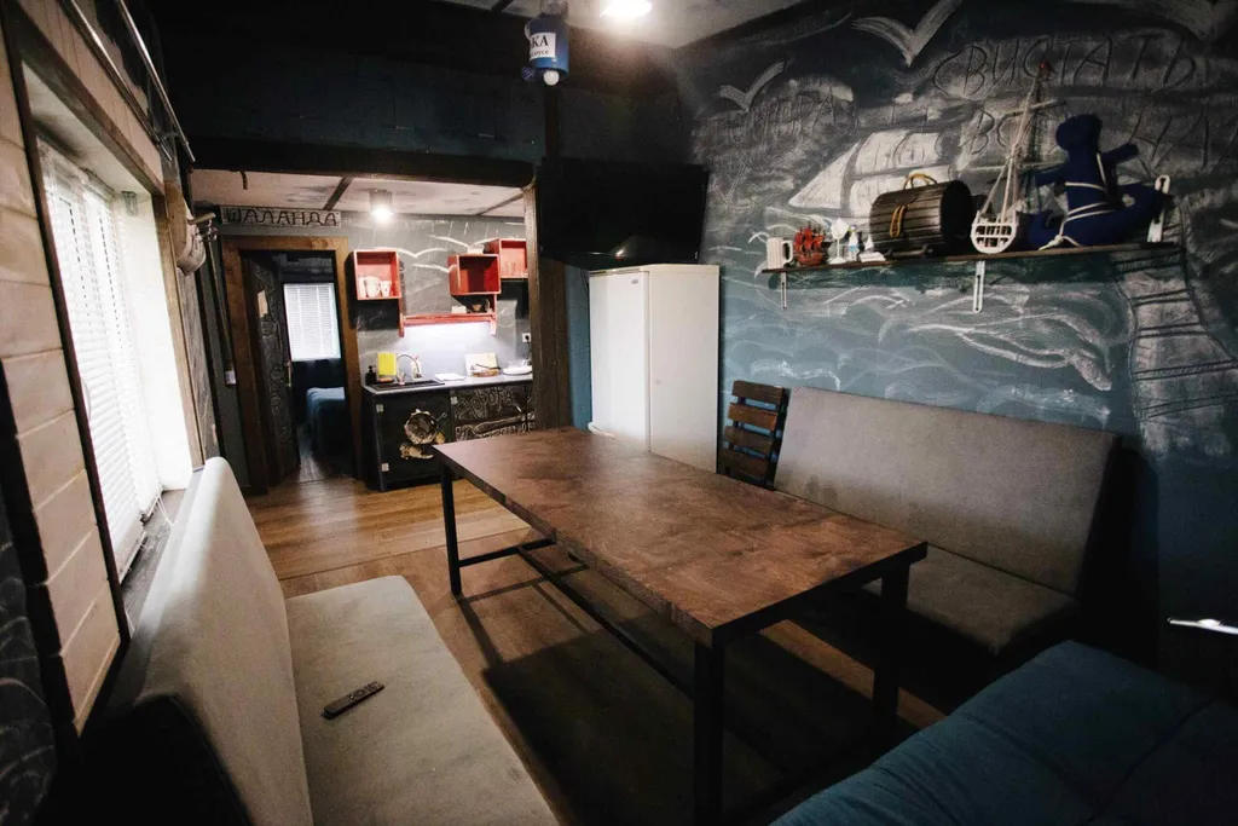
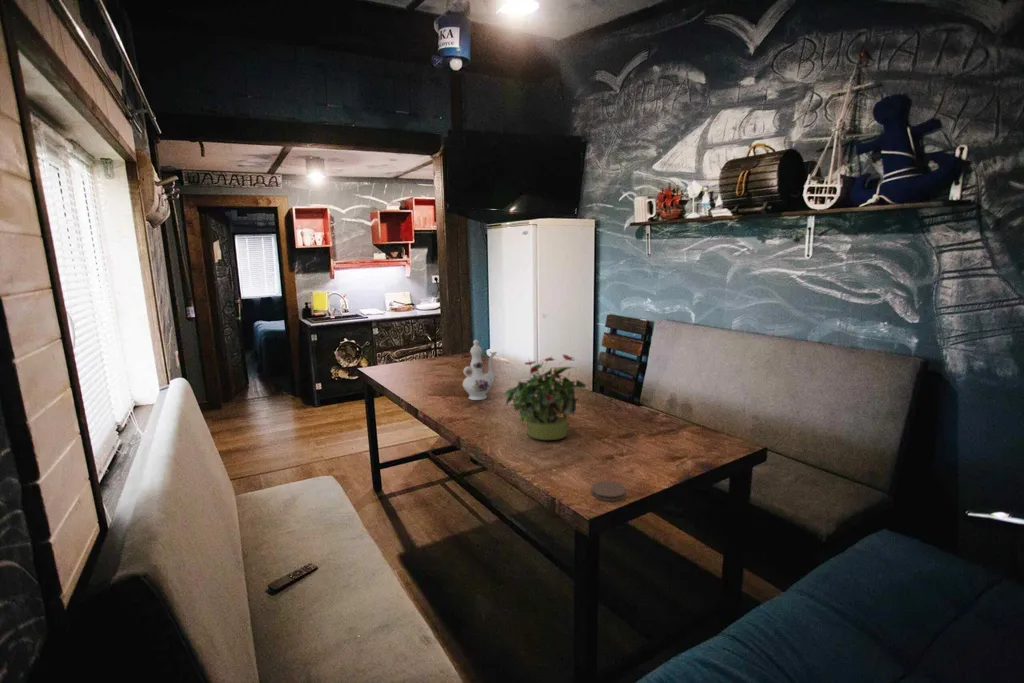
+ chinaware (480, 368)
+ potted plant (541, 394)
+ coaster (608, 490)
